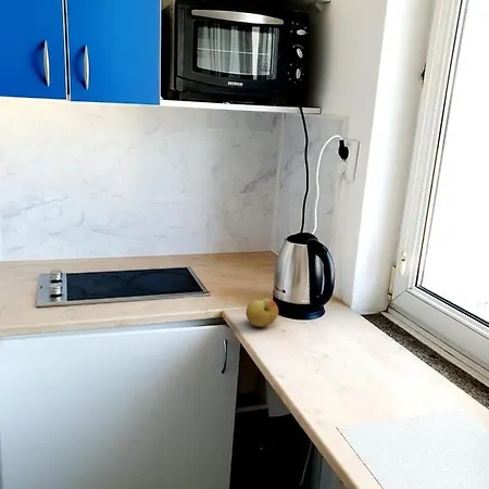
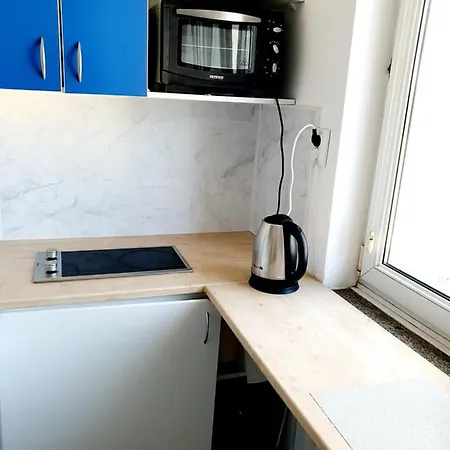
- fruit (262, 312)
